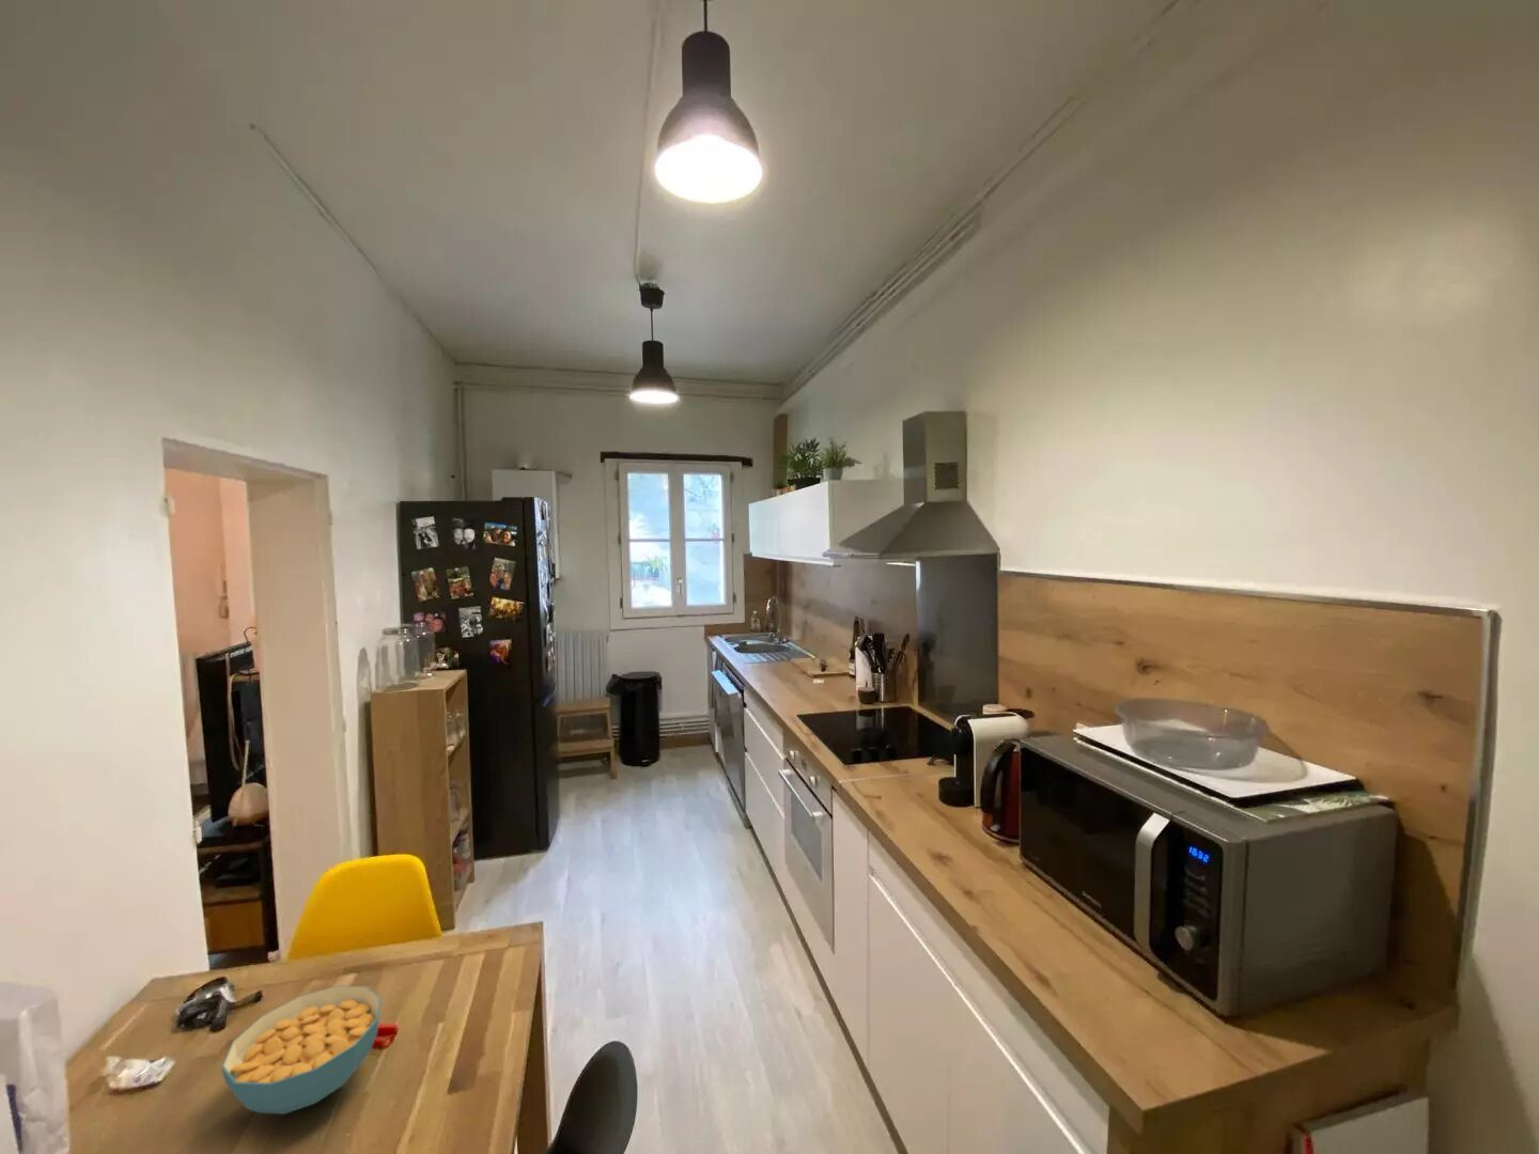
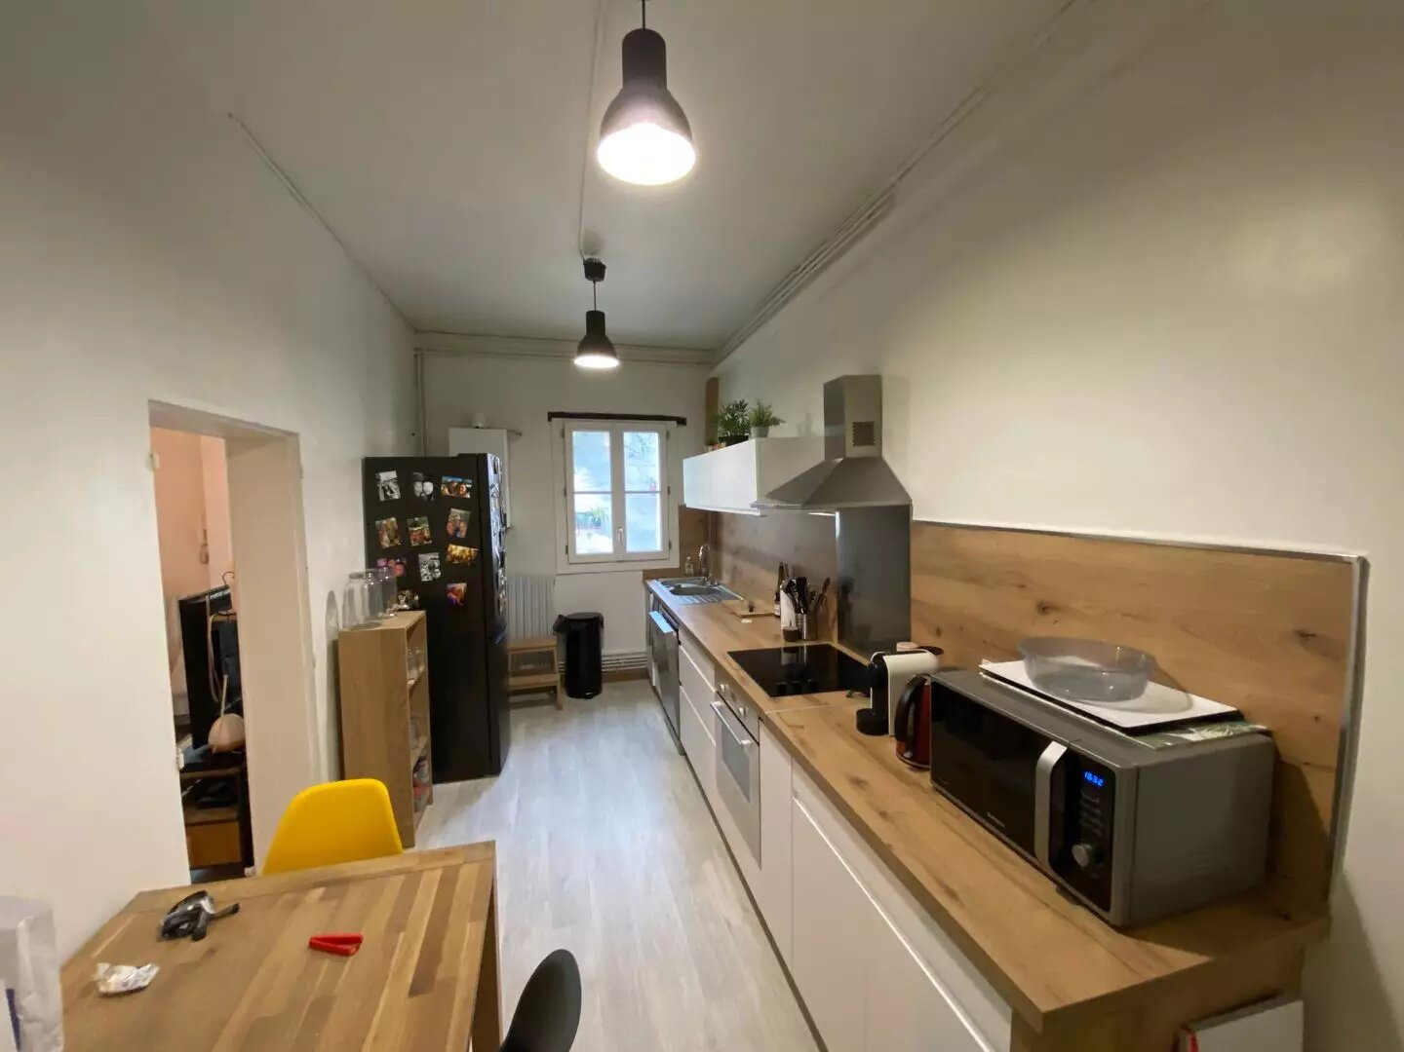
- cereal bowl (308, 1059)
